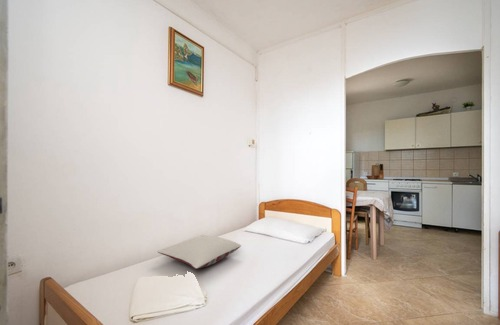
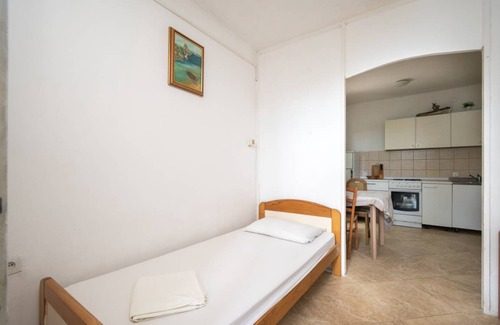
- pillow (200, 248)
